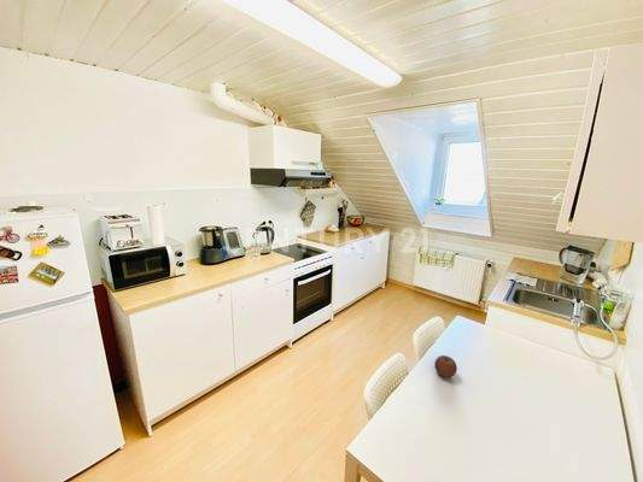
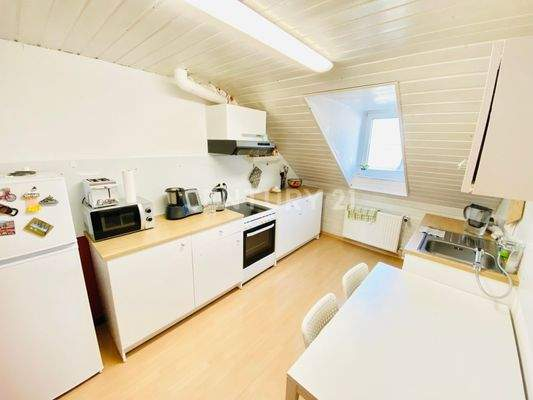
- apple (445, 365)
